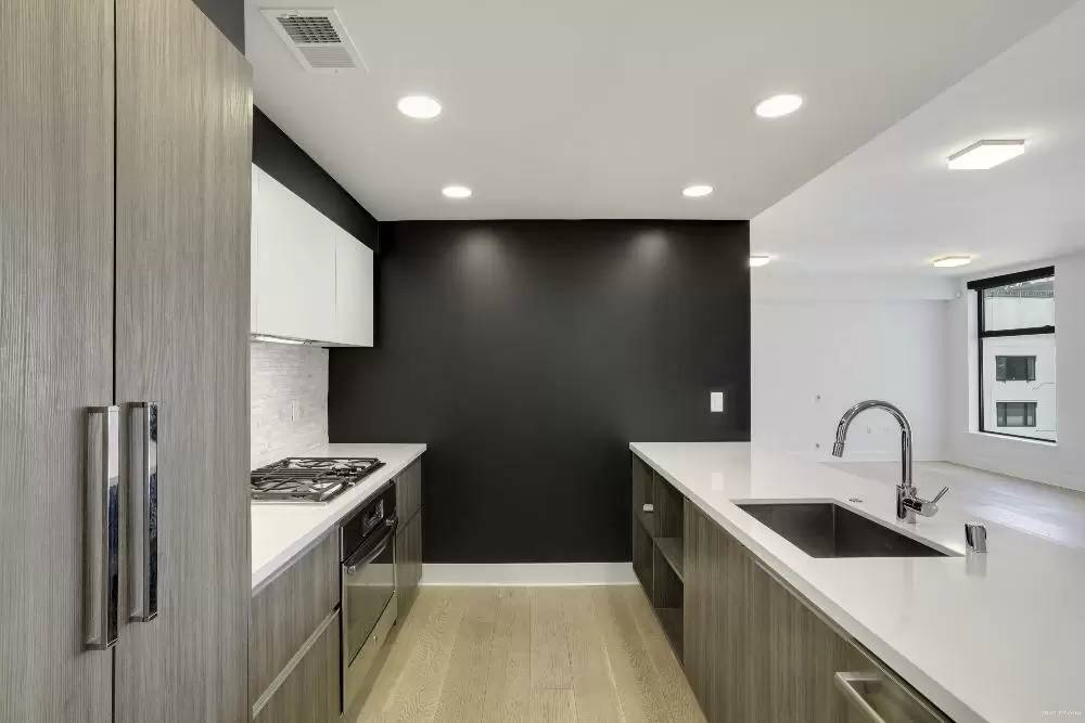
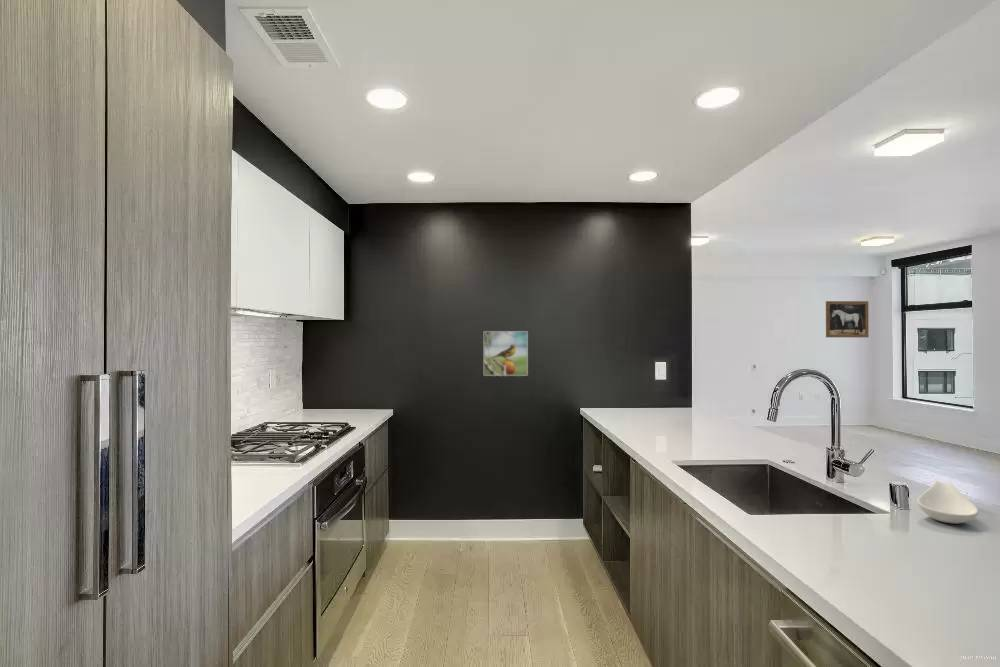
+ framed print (505, 353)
+ spoon rest (944, 500)
+ wall art (847, 319)
